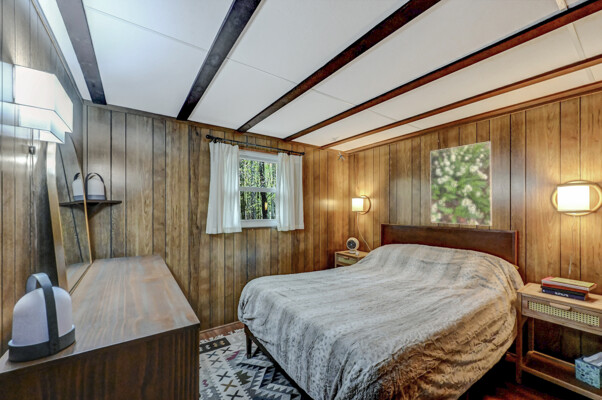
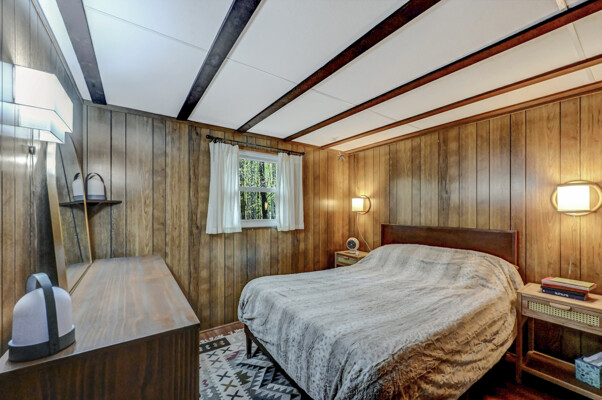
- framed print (458, 185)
